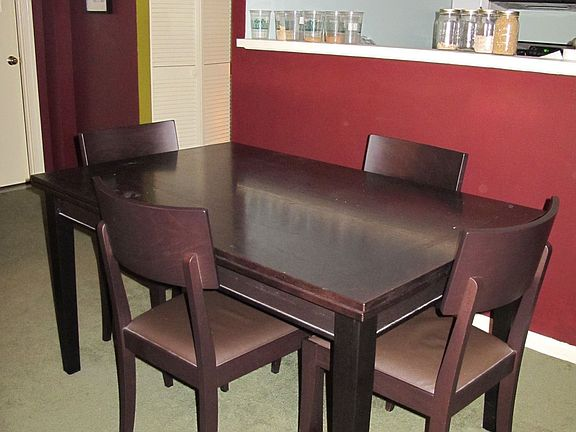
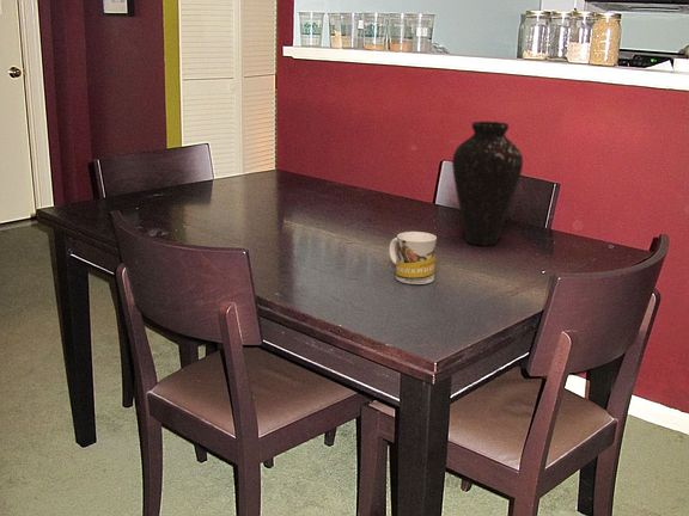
+ mug (410, 254)
+ vase (486, 183)
